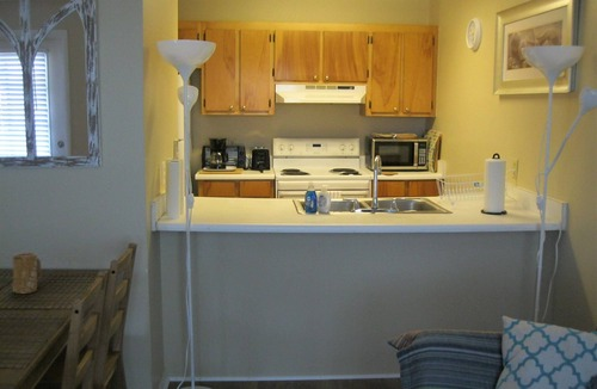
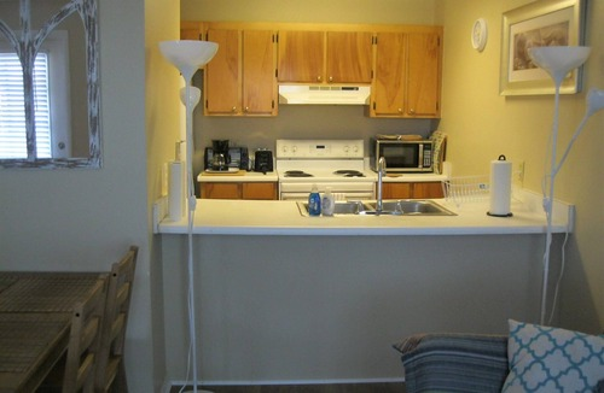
- mug (26, 271)
